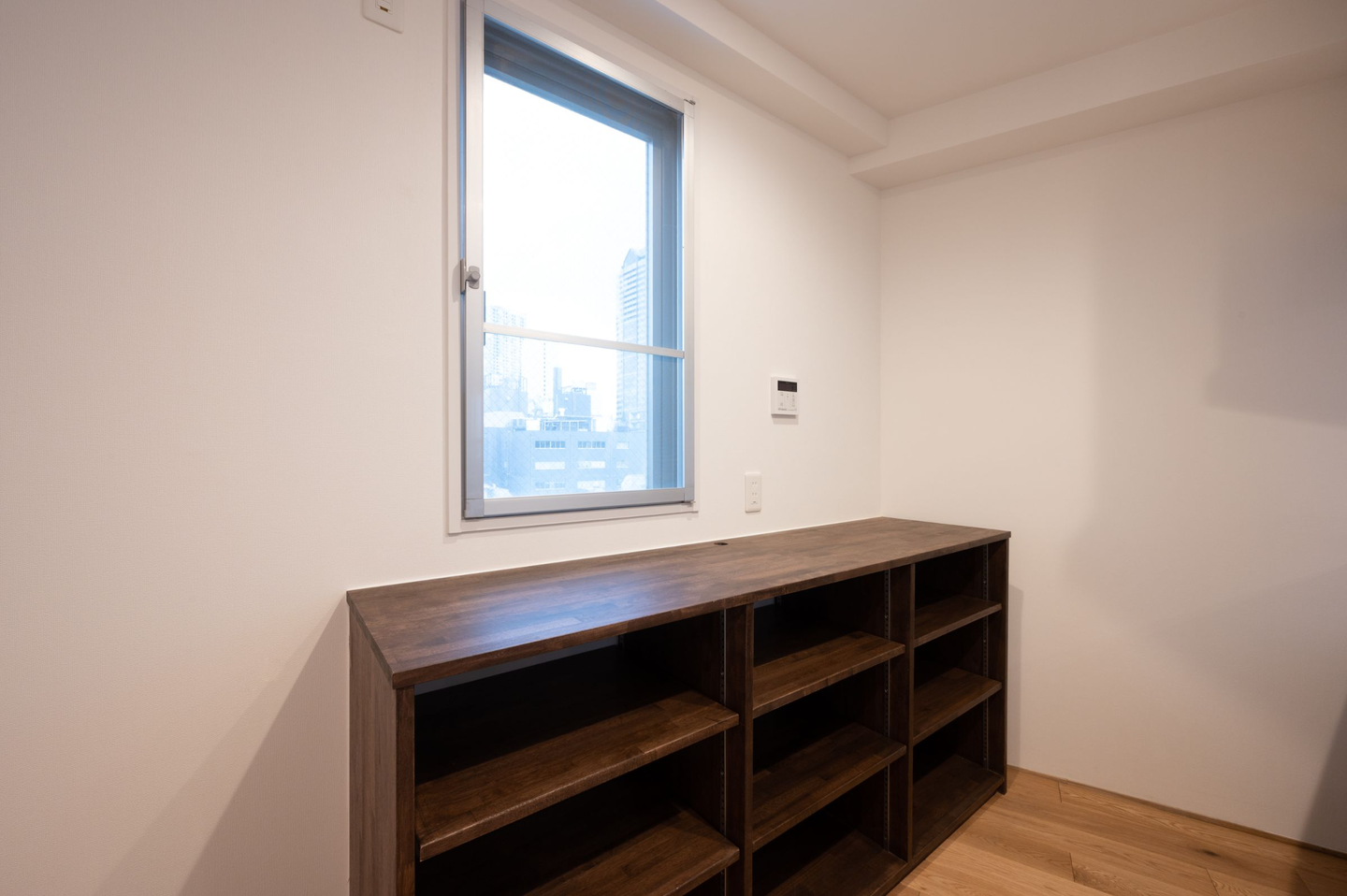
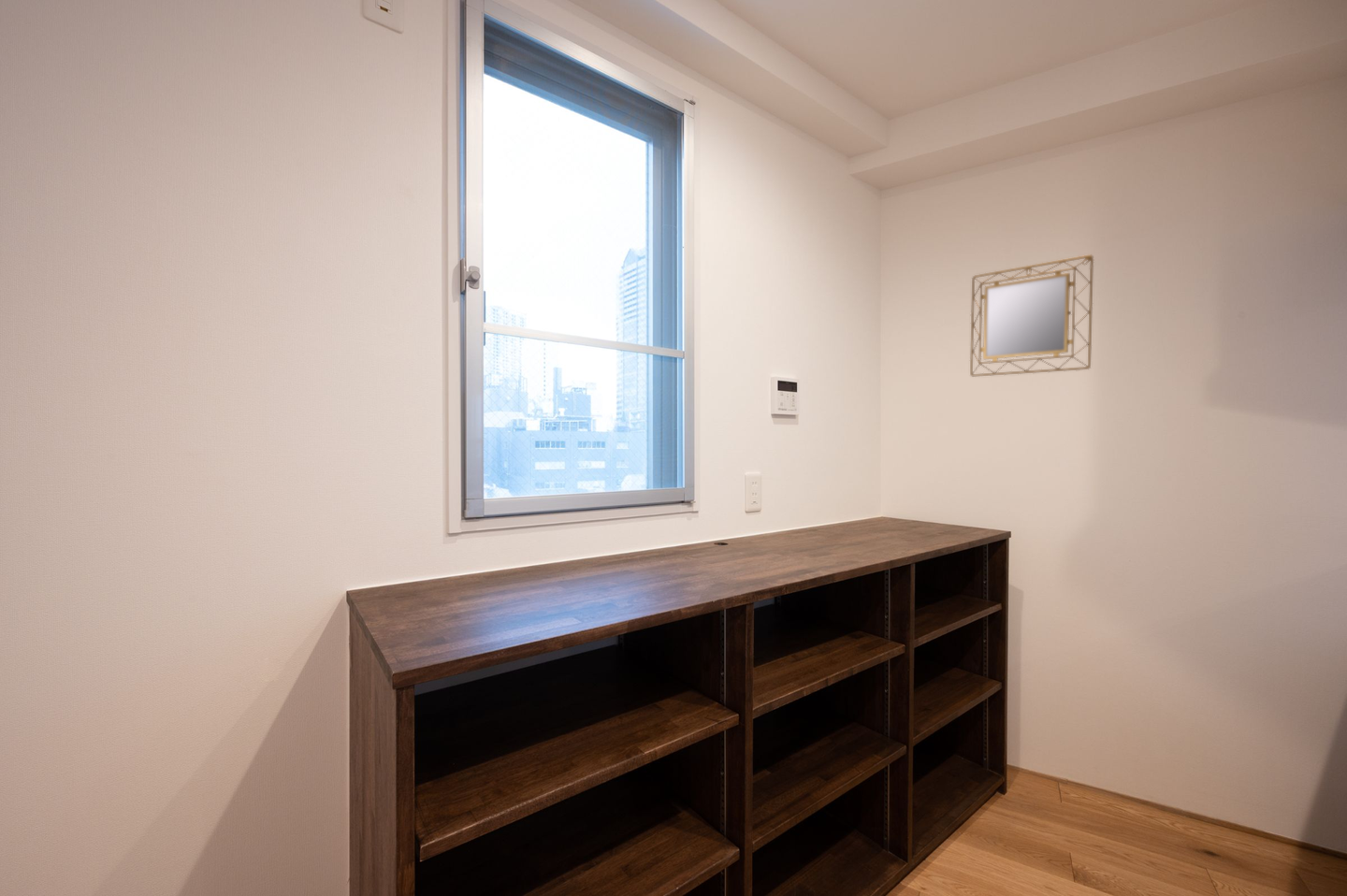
+ home mirror (1026, 318)
